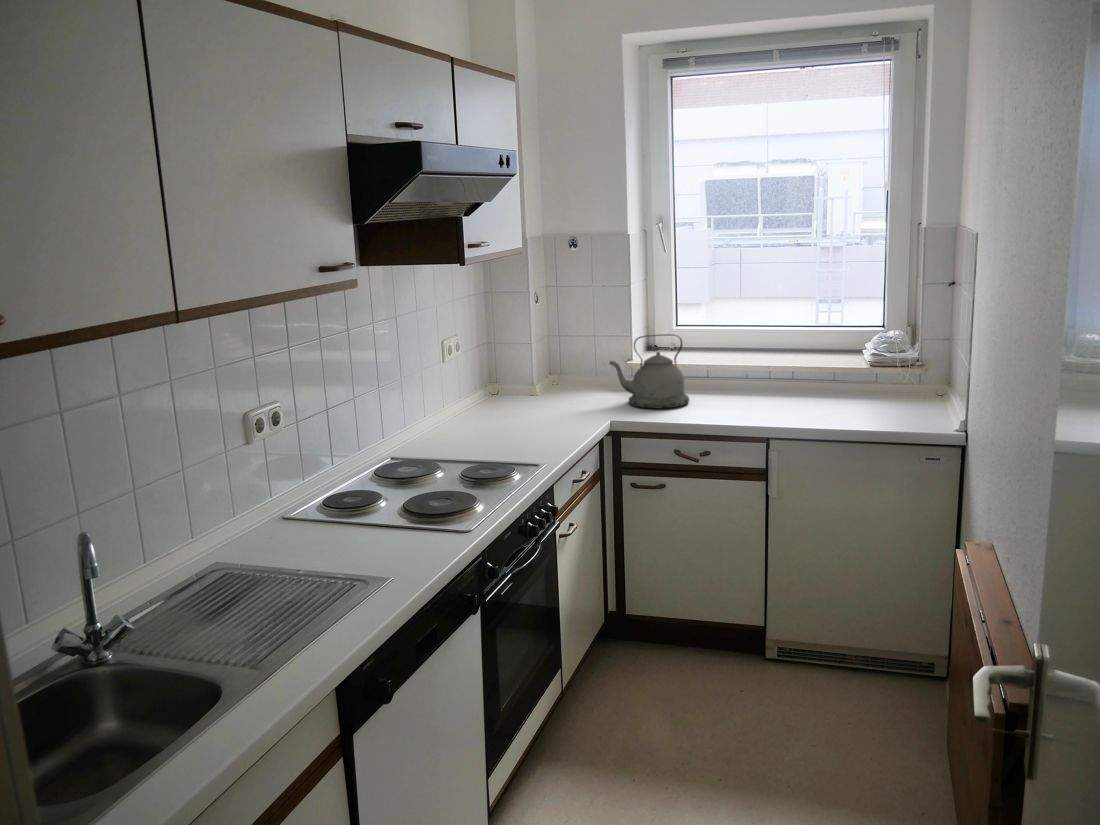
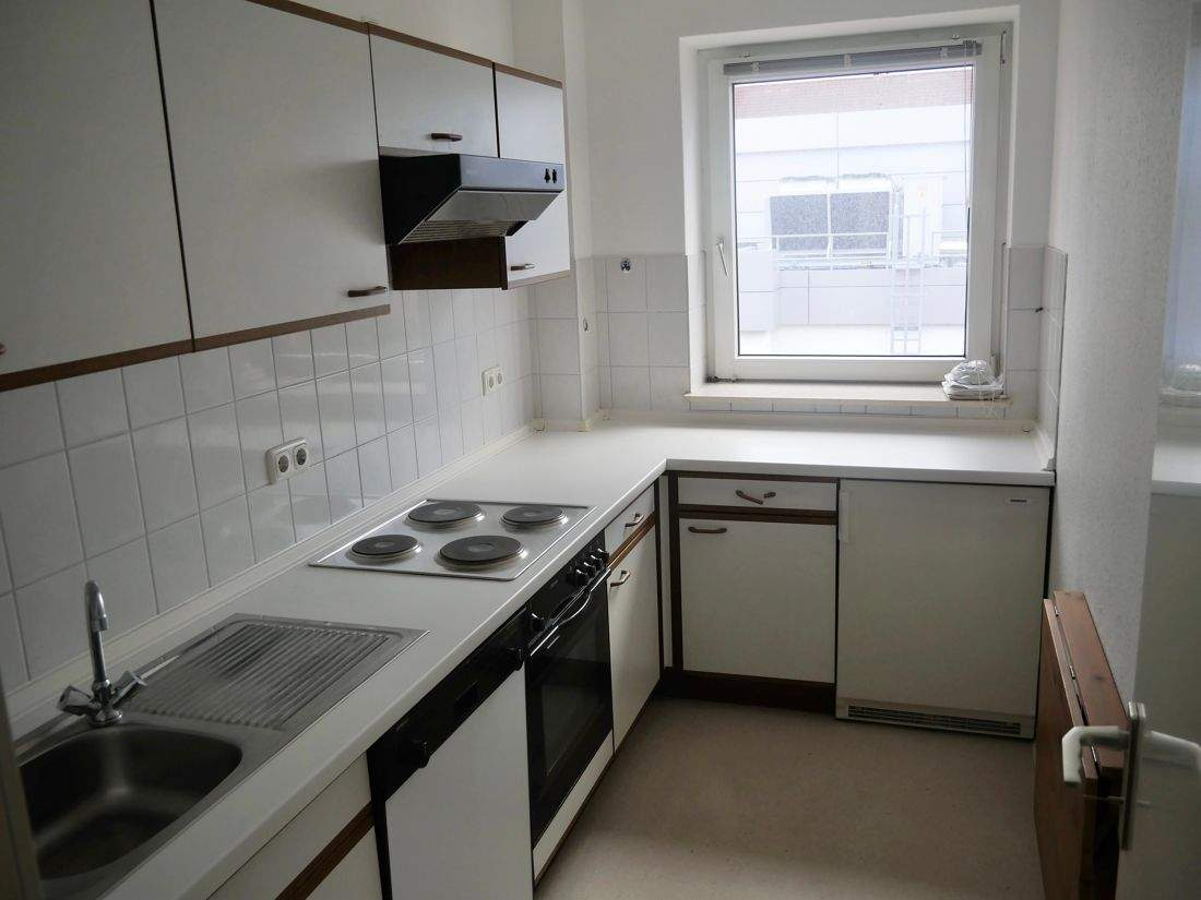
- kettle (654, 369)
